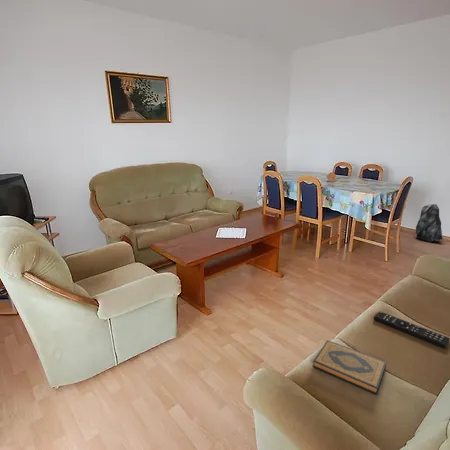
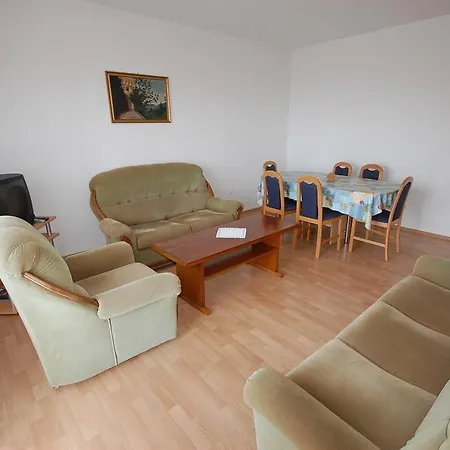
- jacket (431, 222)
- remote control (409, 327)
- hardback book (349, 364)
